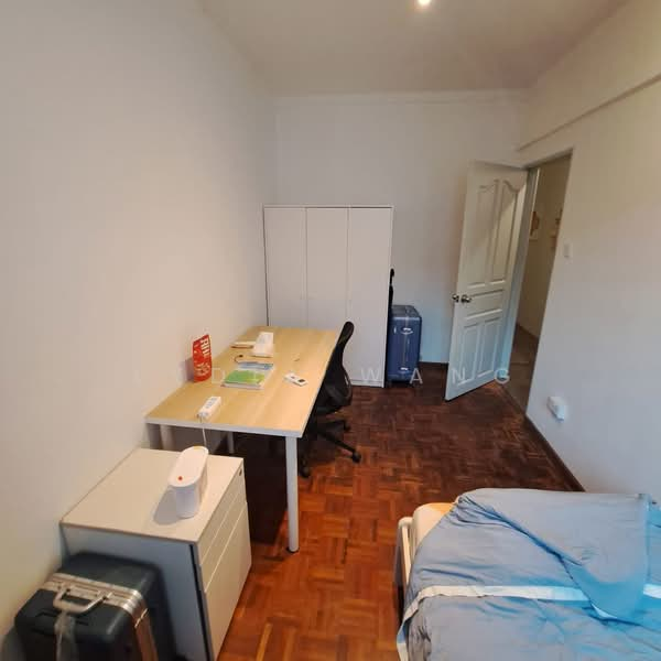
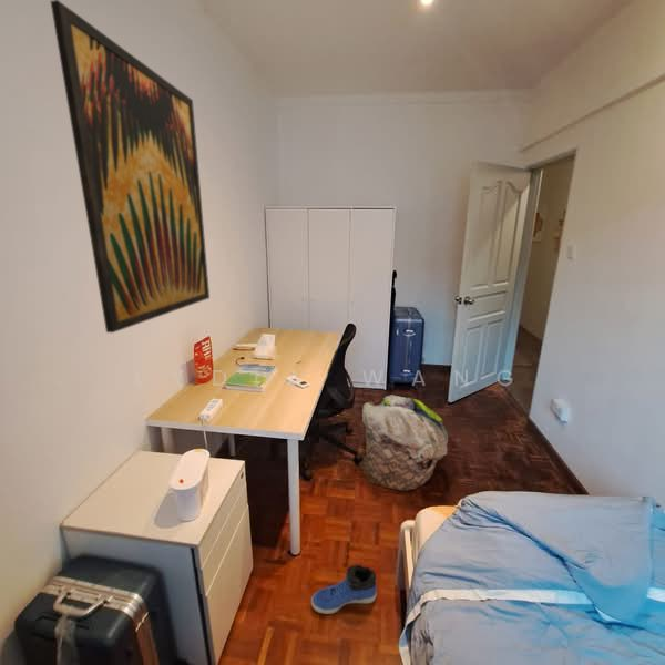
+ sneaker (344, 585)
+ laundry basket (401, 436)
+ wall art (155, 198)
